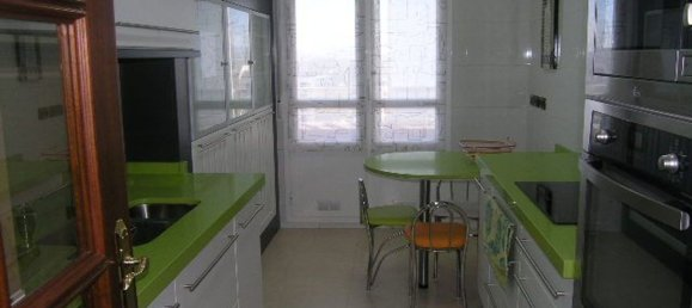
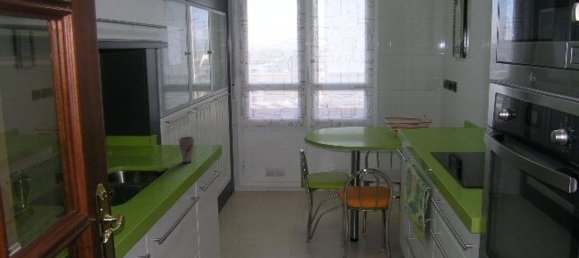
+ cup (186, 149)
